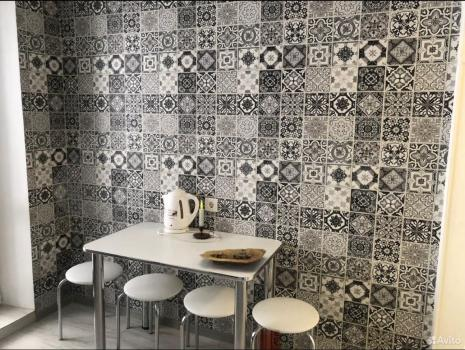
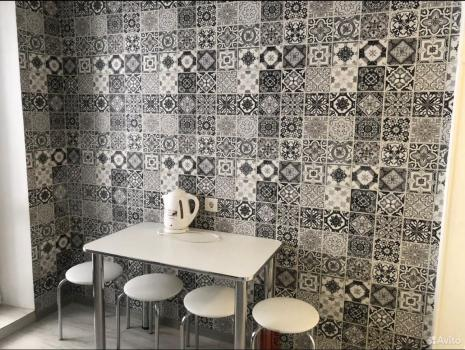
- bowl (232, 256)
- candle (203, 218)
